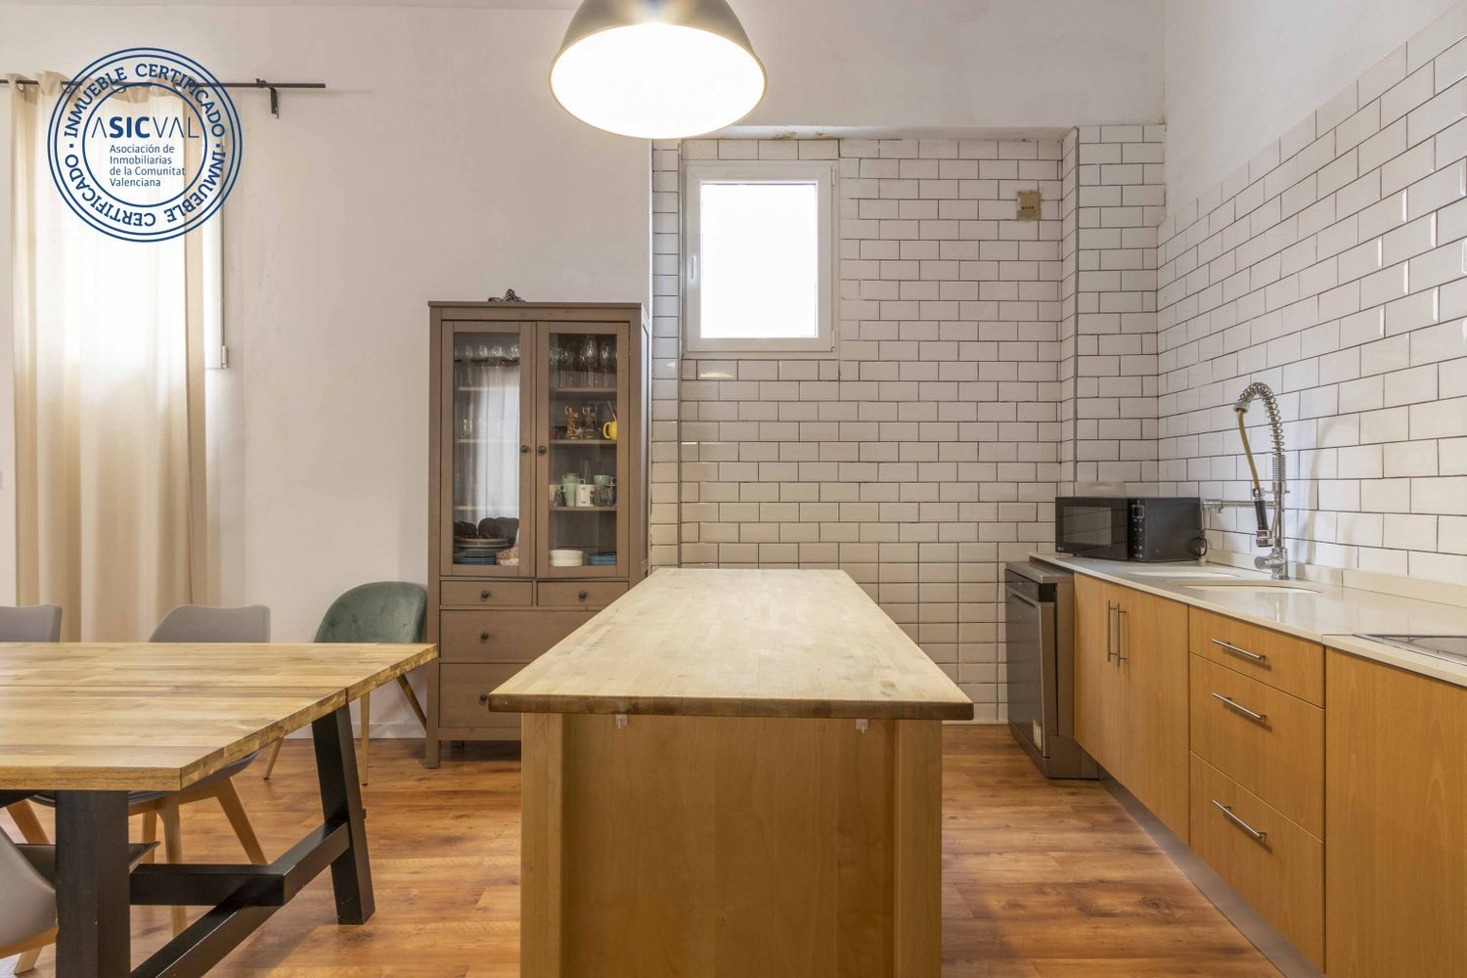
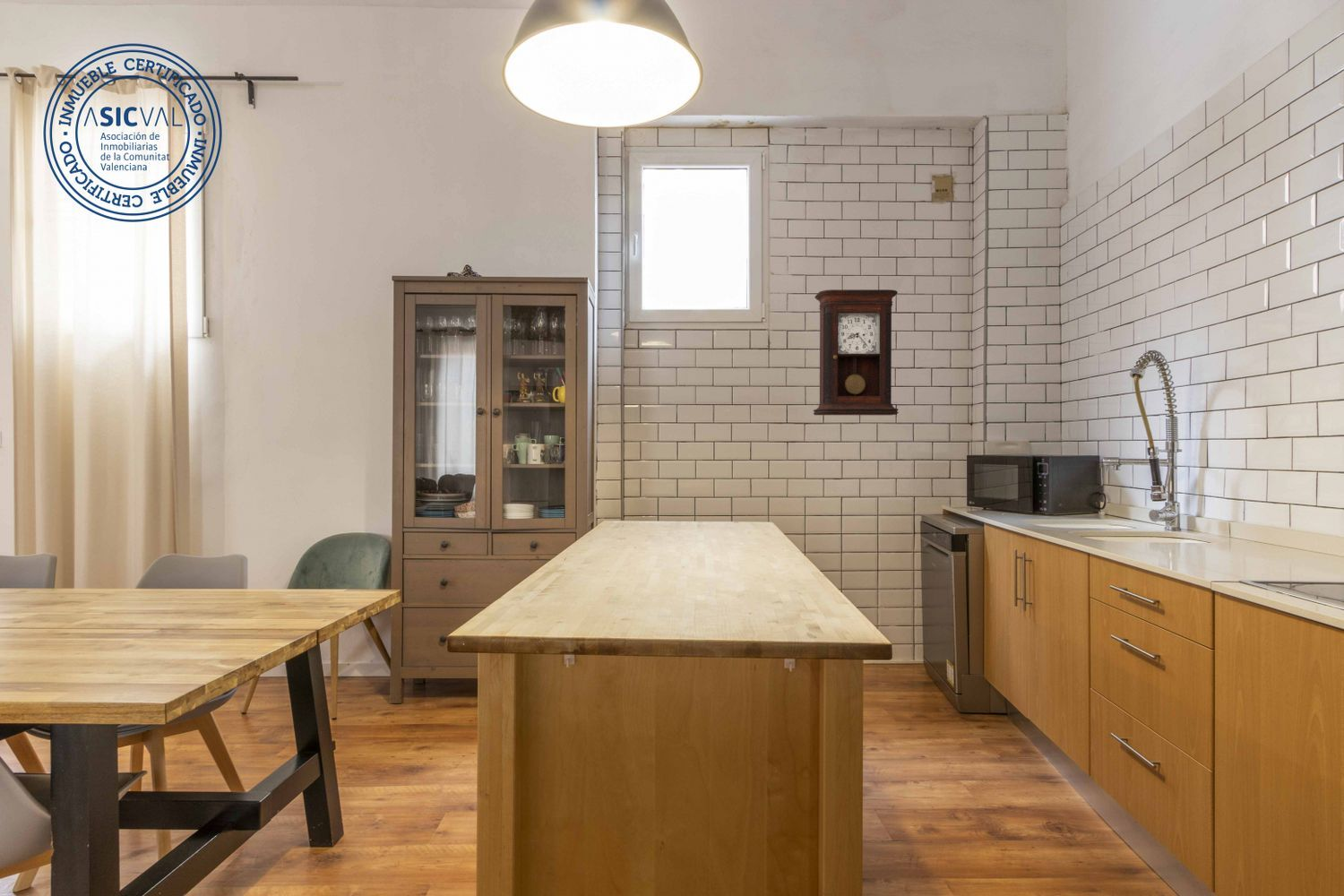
+ pendulum clock (857, 353)
